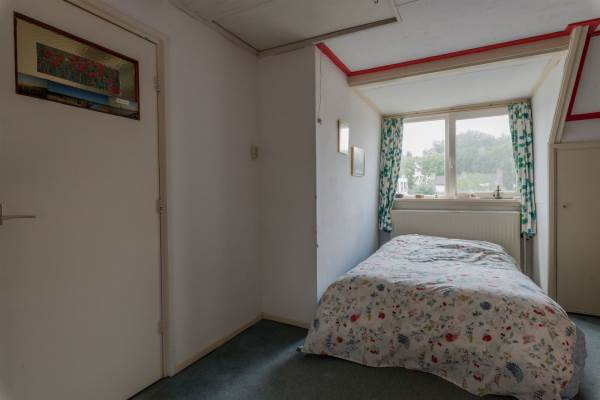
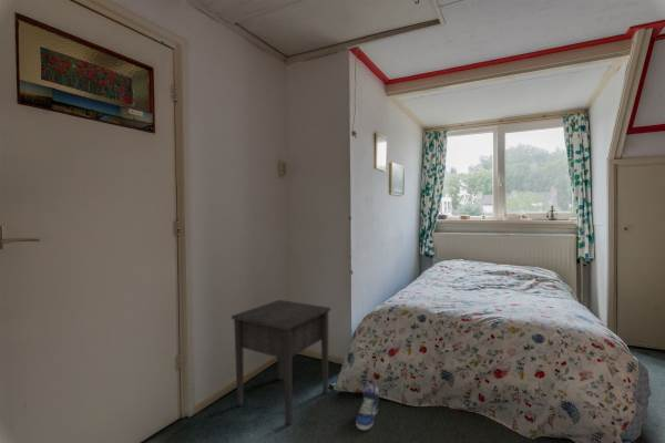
+ nightstand (283, 354)
+ sneaker (367, 402)
